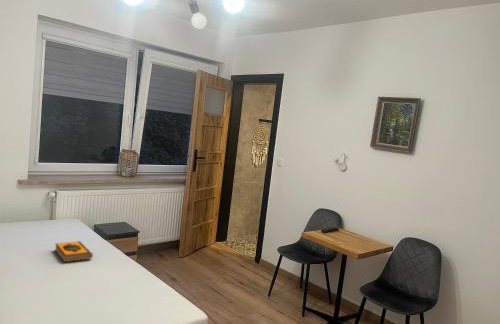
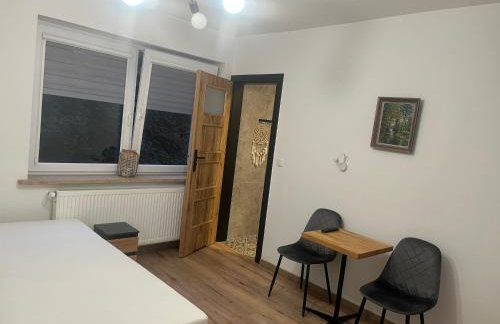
- hardback book (73, 251)
